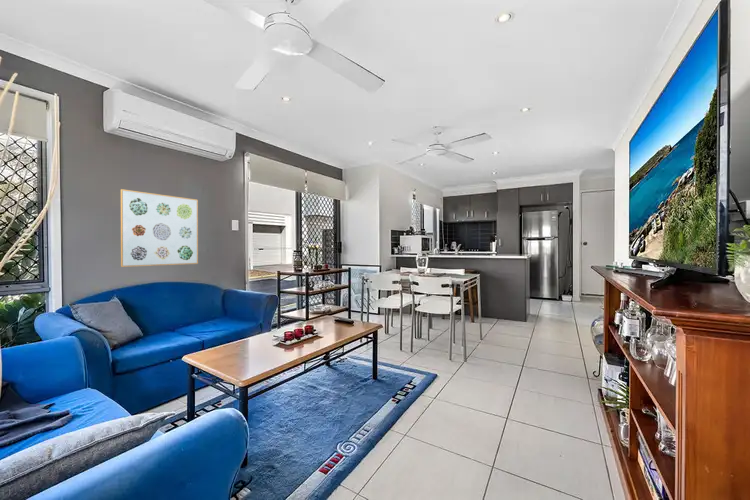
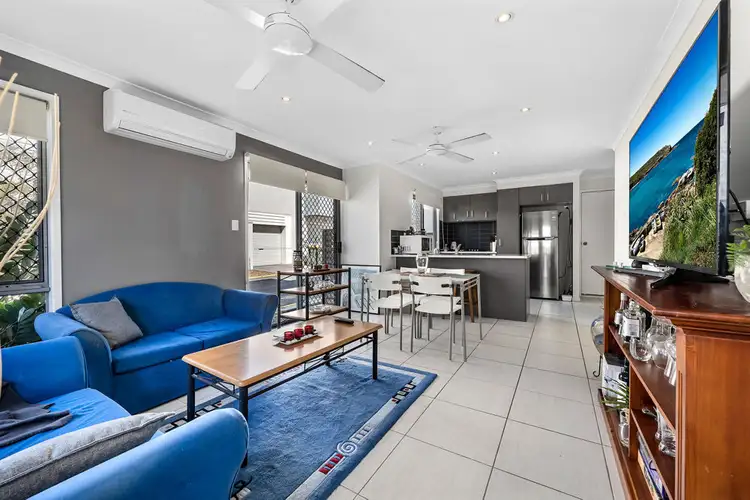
- wall art (162, 230)
